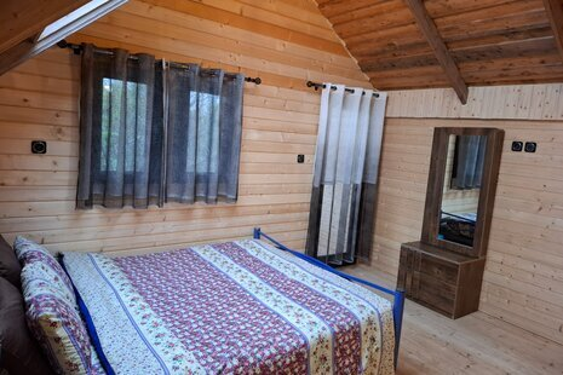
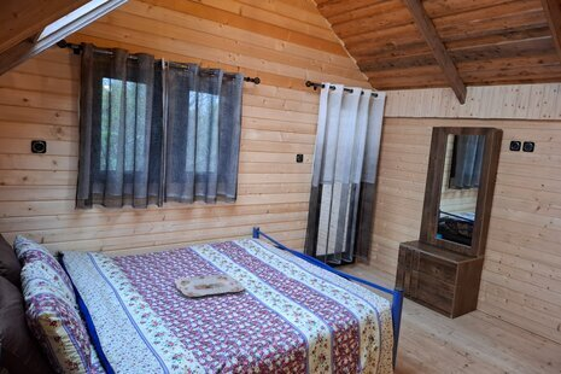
+ serving tray (209, 285)
